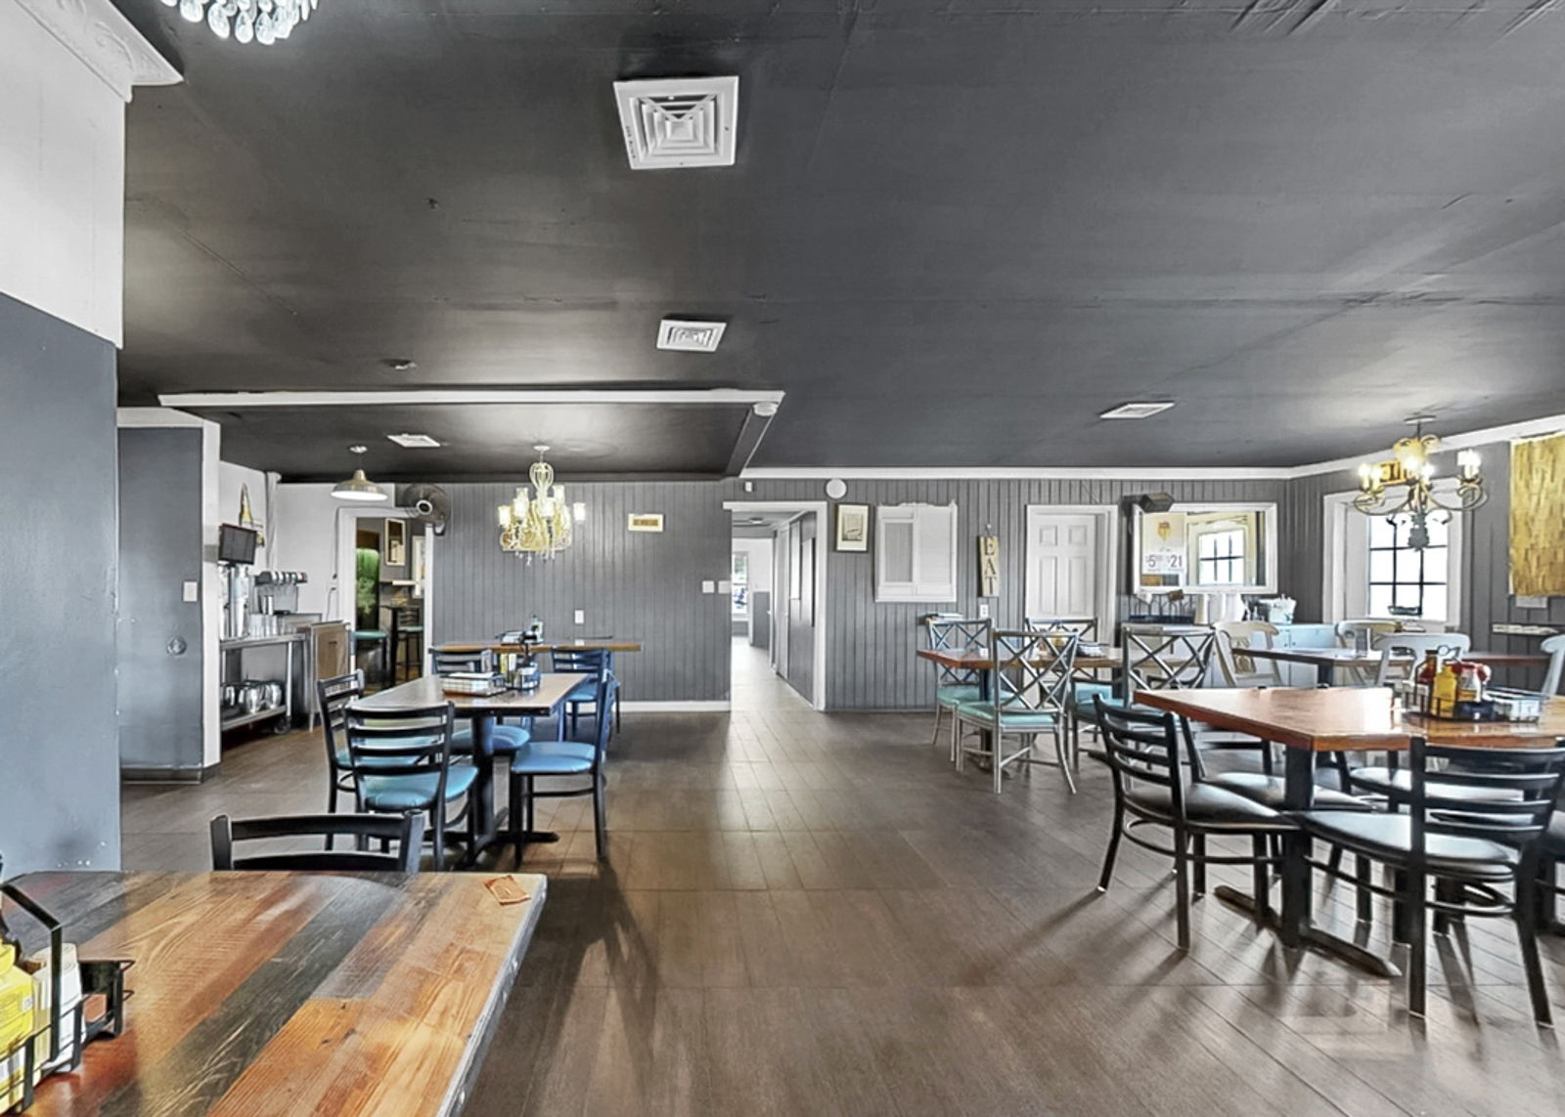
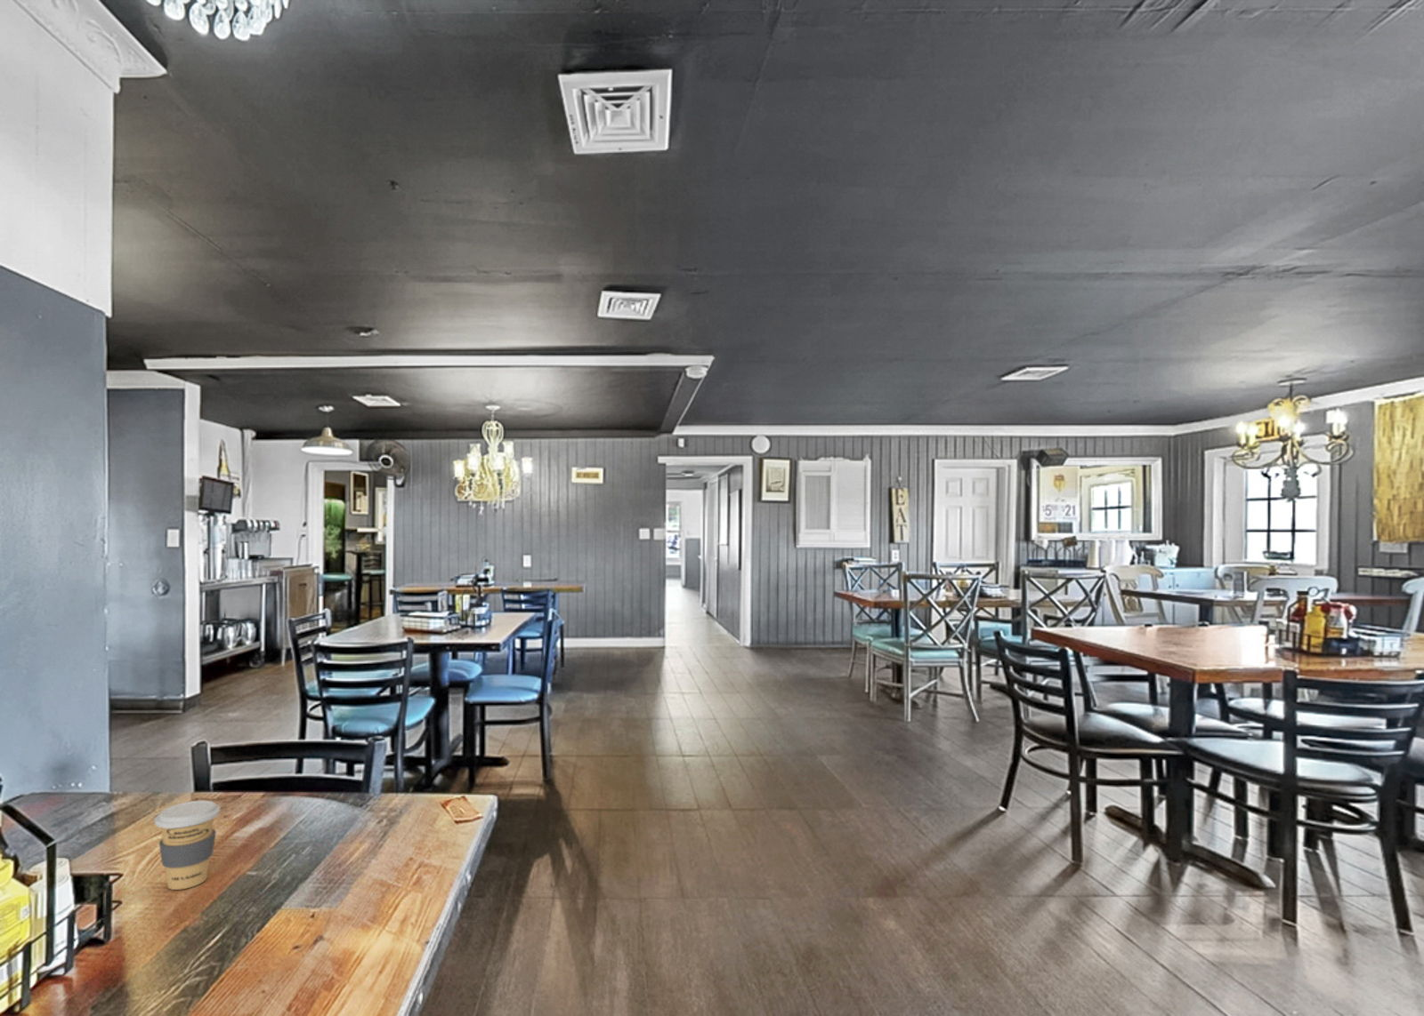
+ coffee cup (187, 844)
